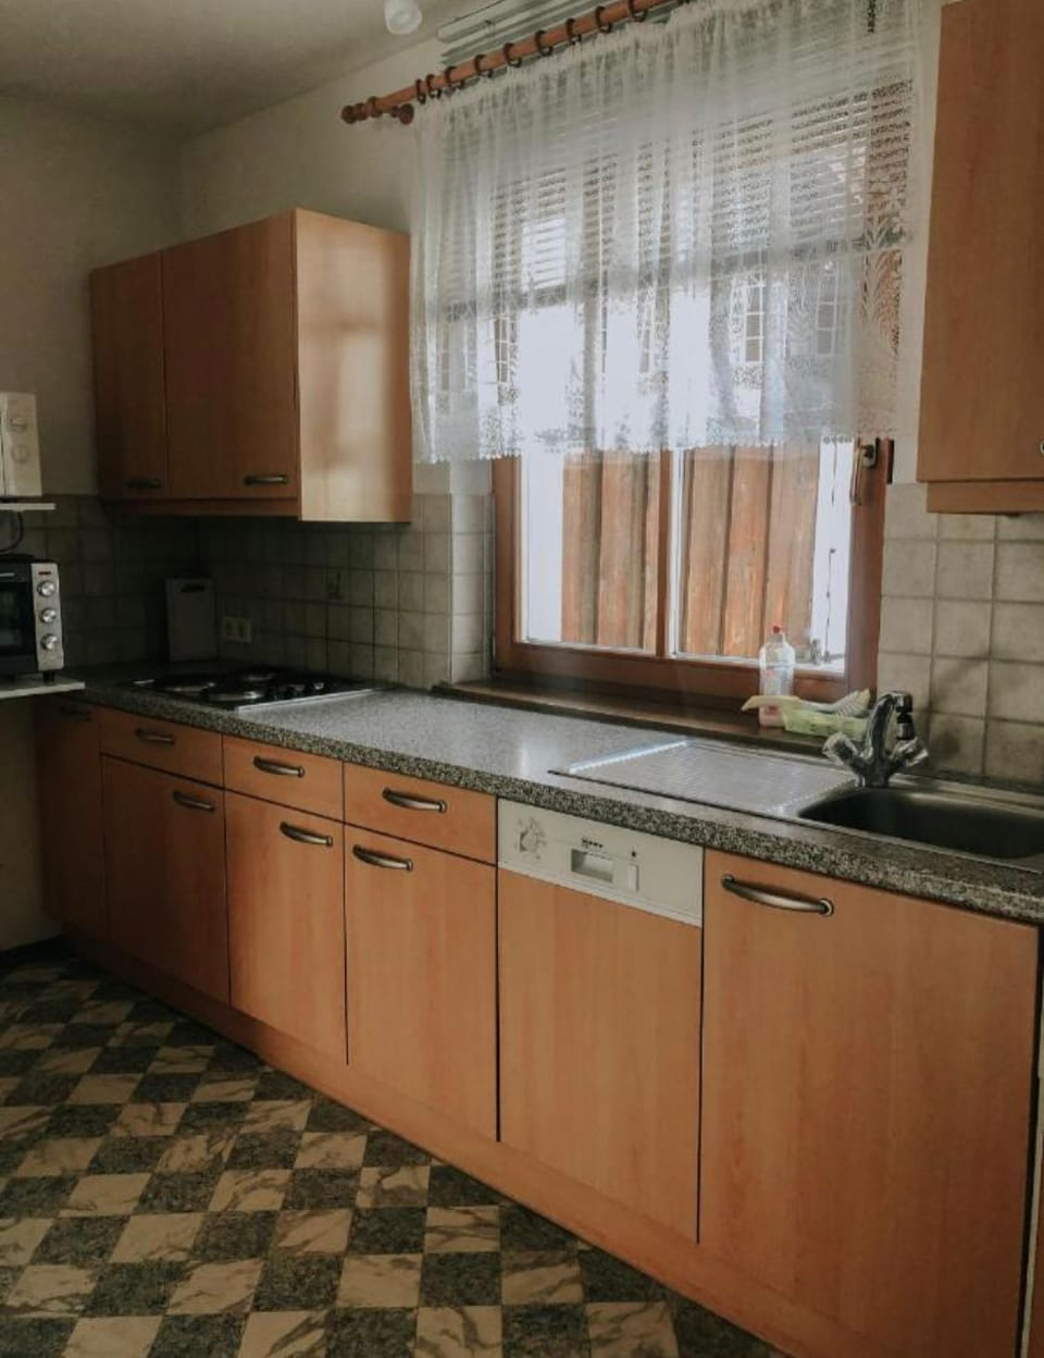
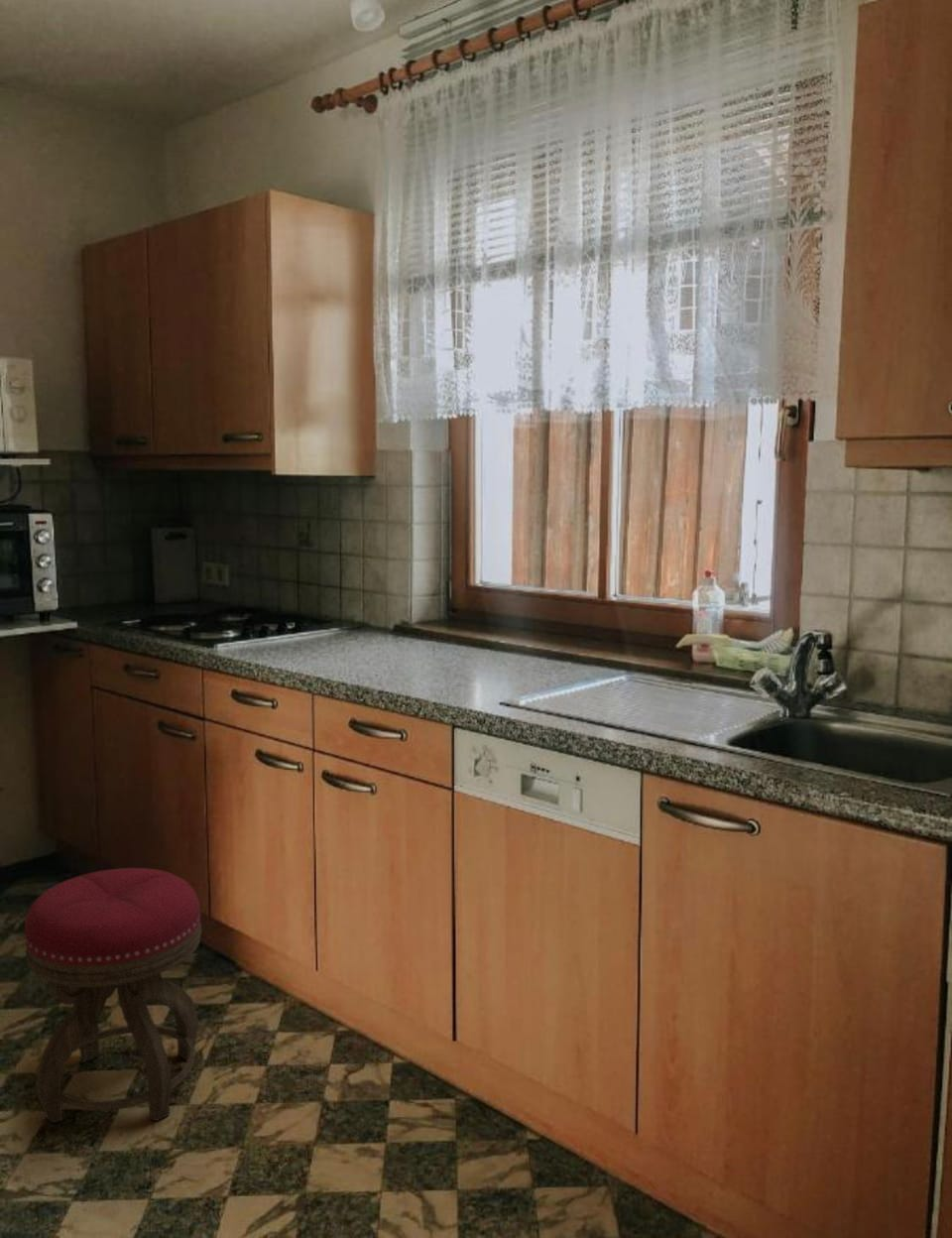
+ stool (118, 989)
